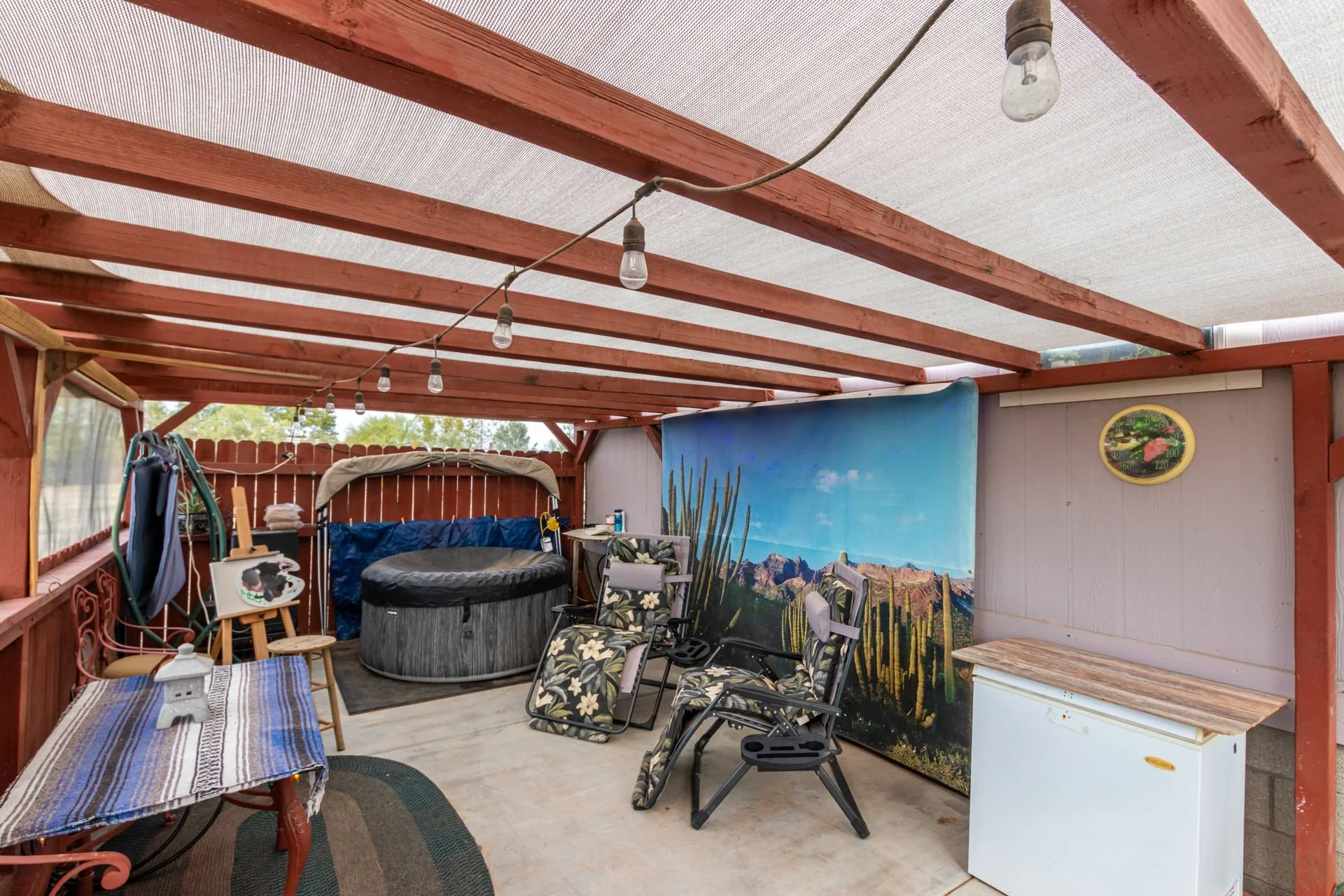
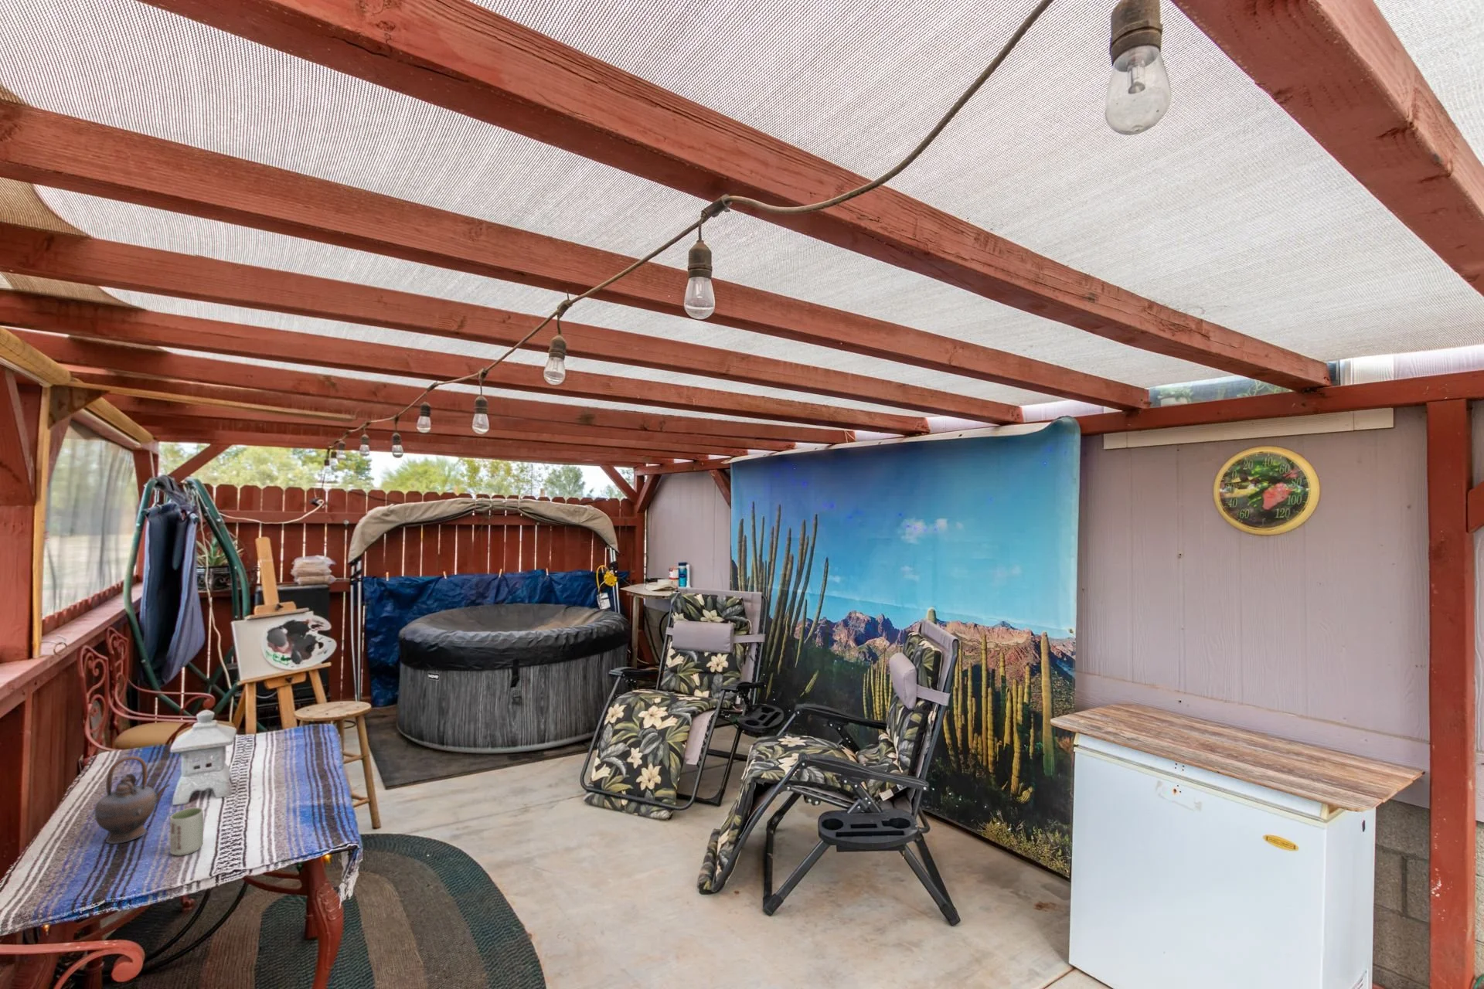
+ cup (187, 831)
+ teapot (132, 796)
